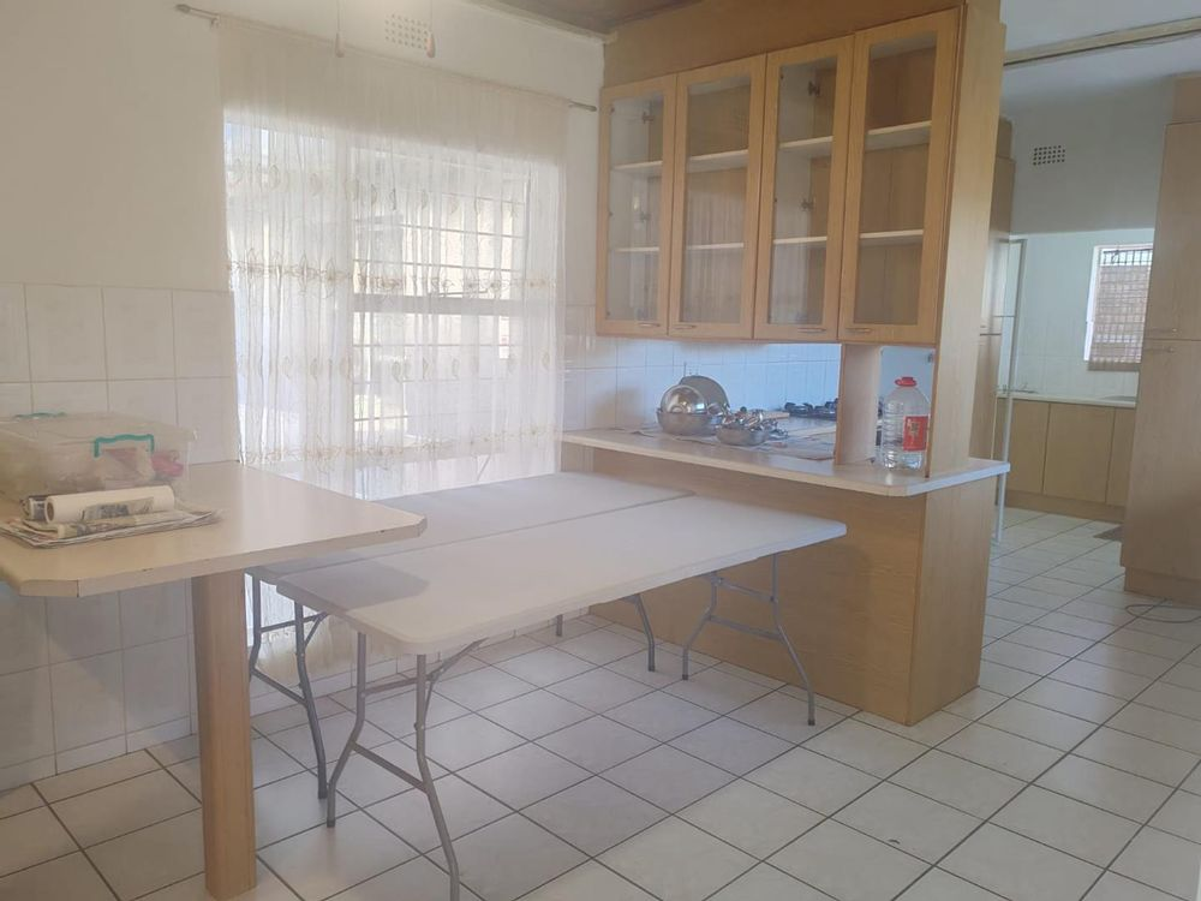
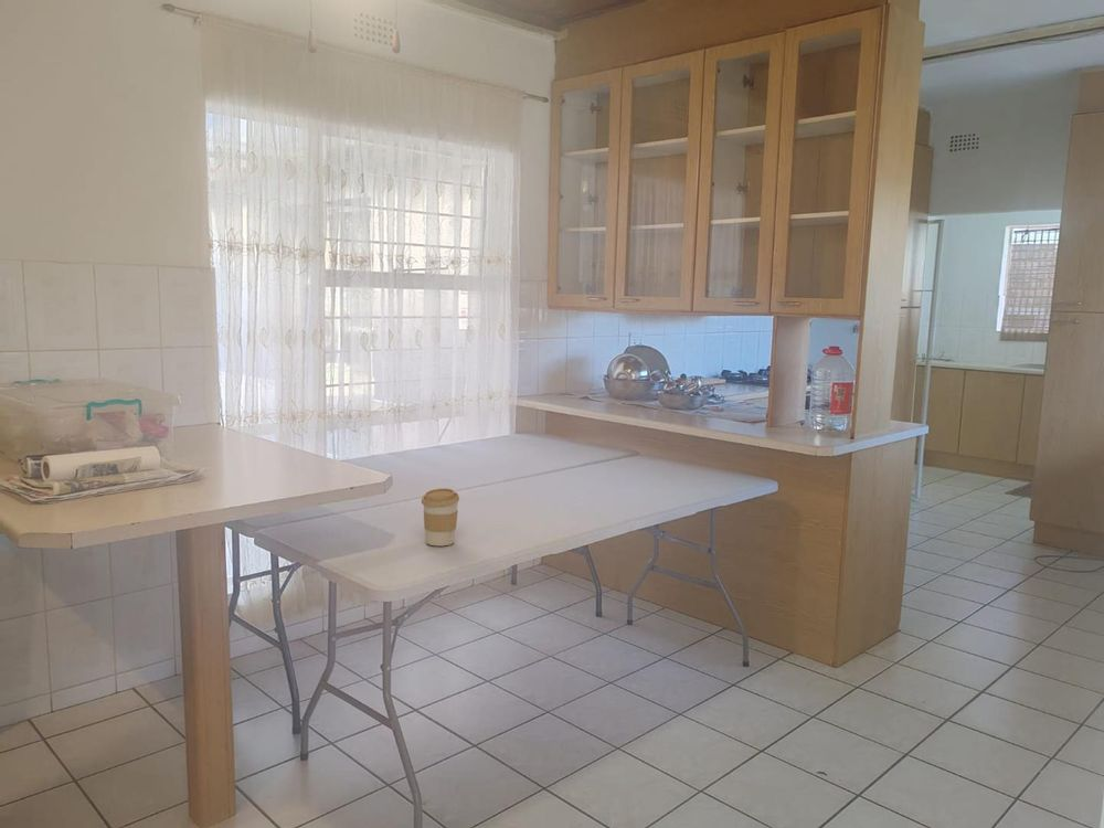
+ coffee cup (439, 516)
